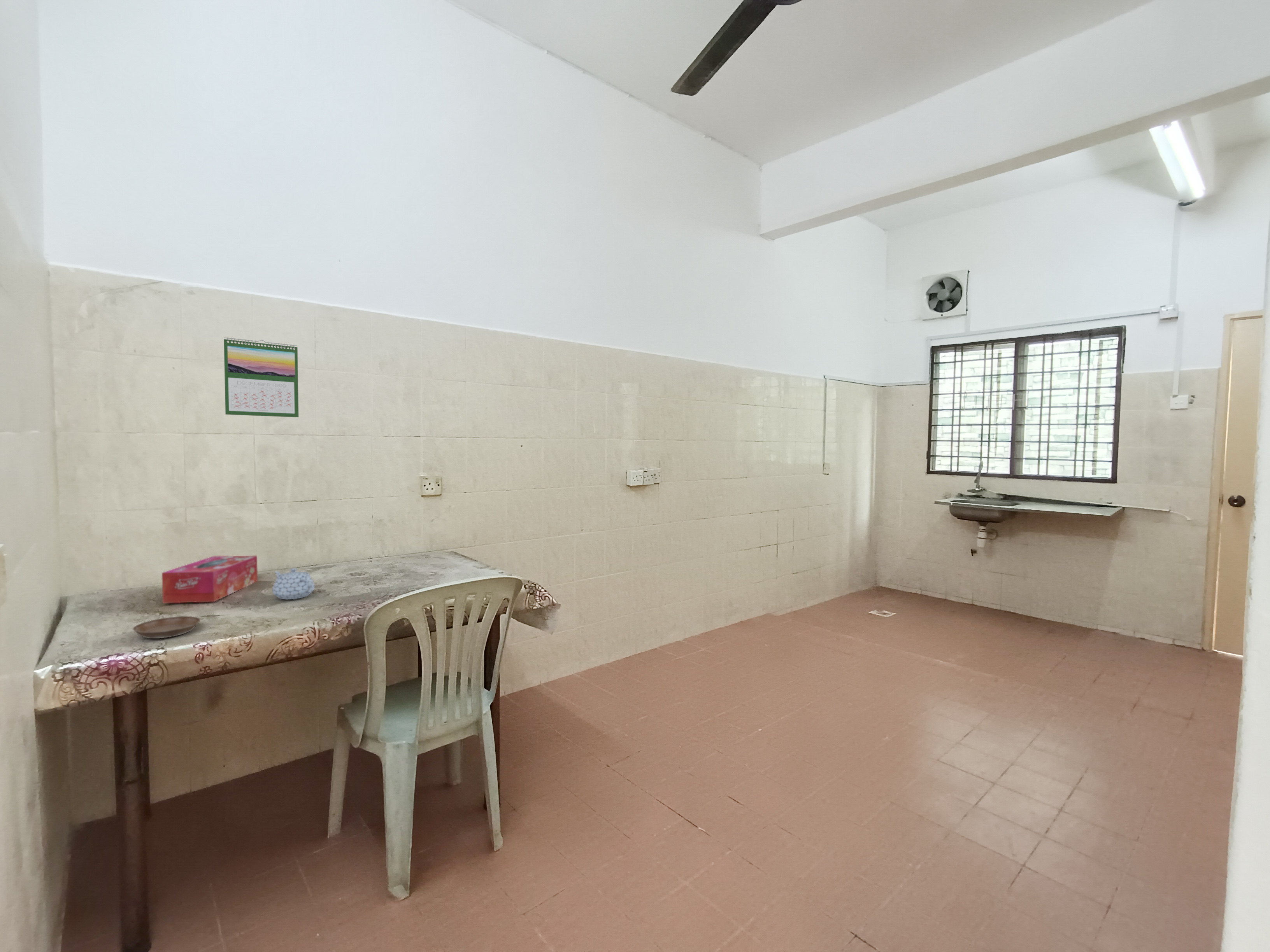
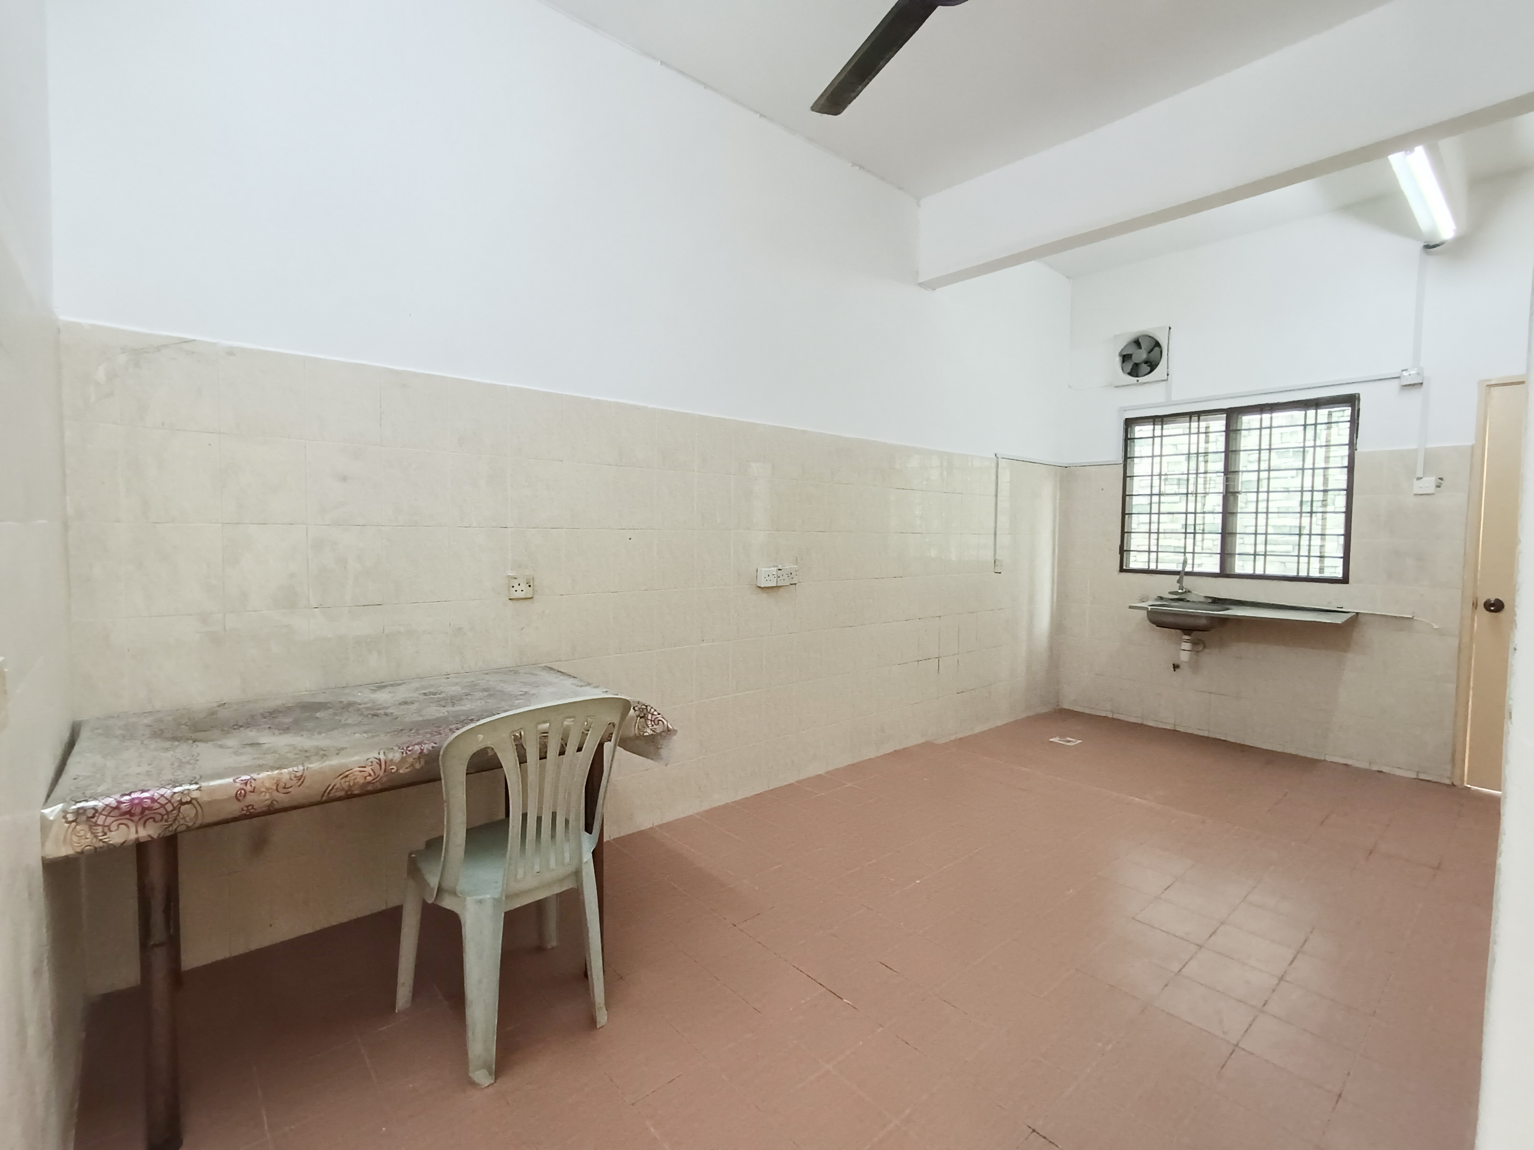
- saucer (168, 628)
- calendar (262, 378)
- teapot (292, 582)
- tissue box (213, 578)
